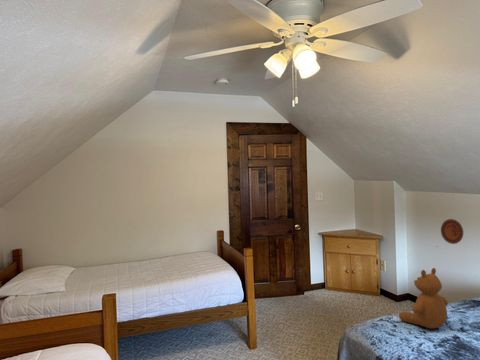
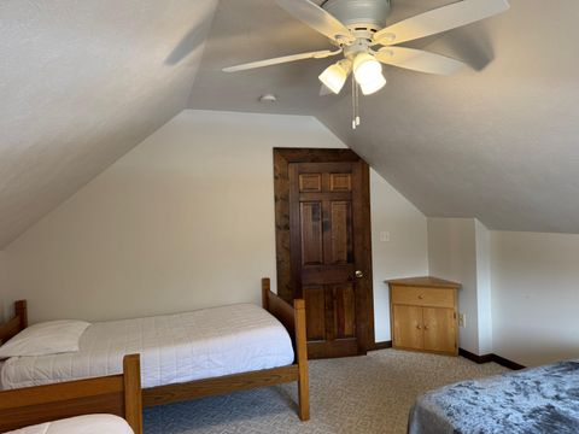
- teddy bear (422, 295)
- decorative plate (452, 231)
